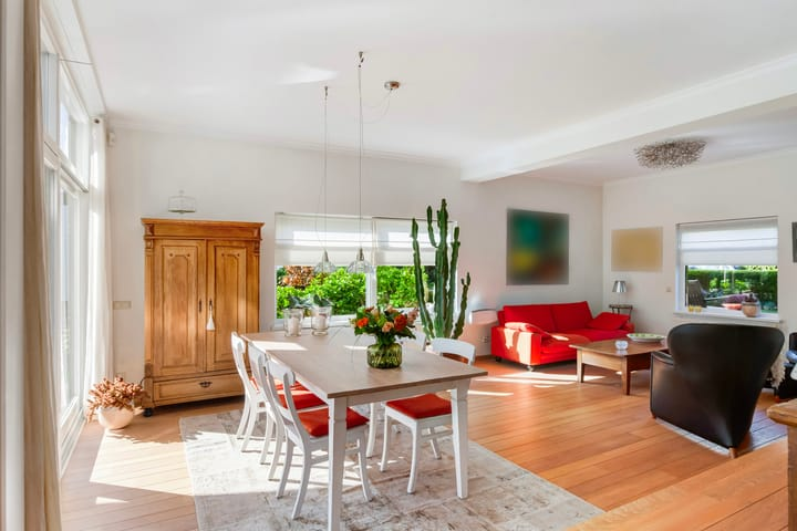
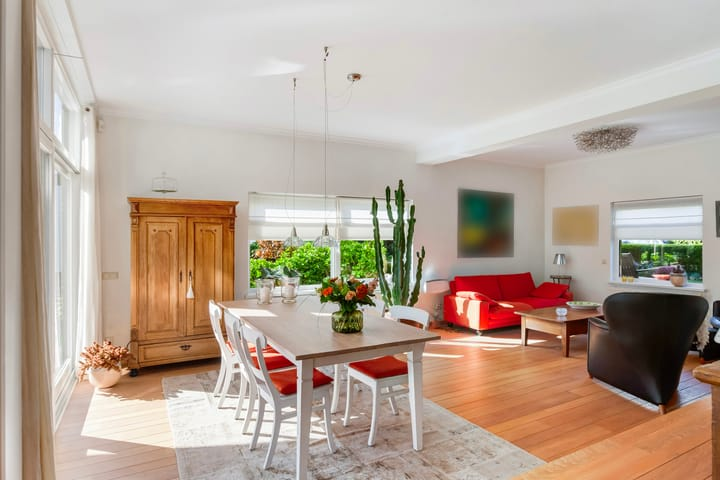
+ potted plant (437, 316)
